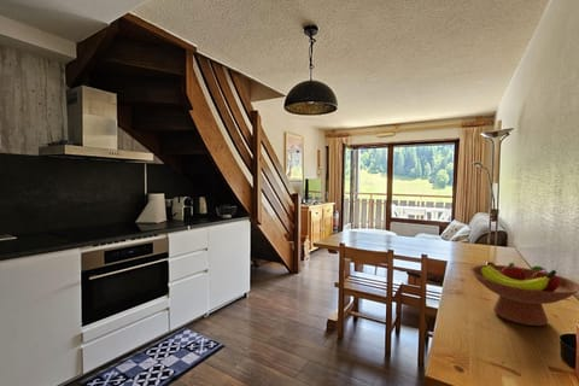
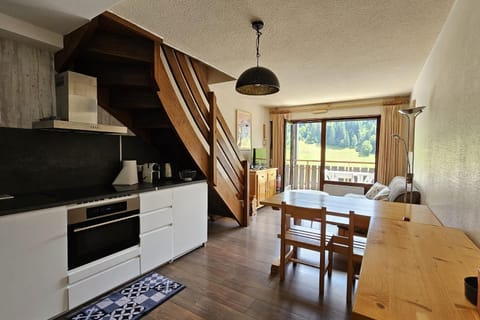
- fruit bowl (520, 288)
